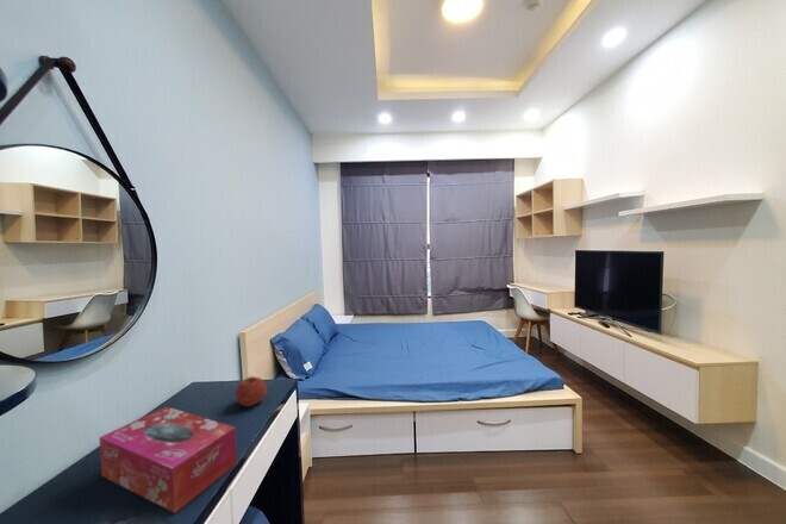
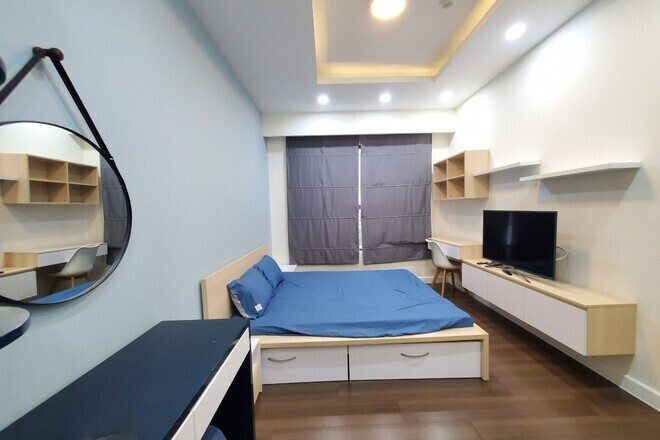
- fruit (251, 388)
- tissue box (169, 450)
